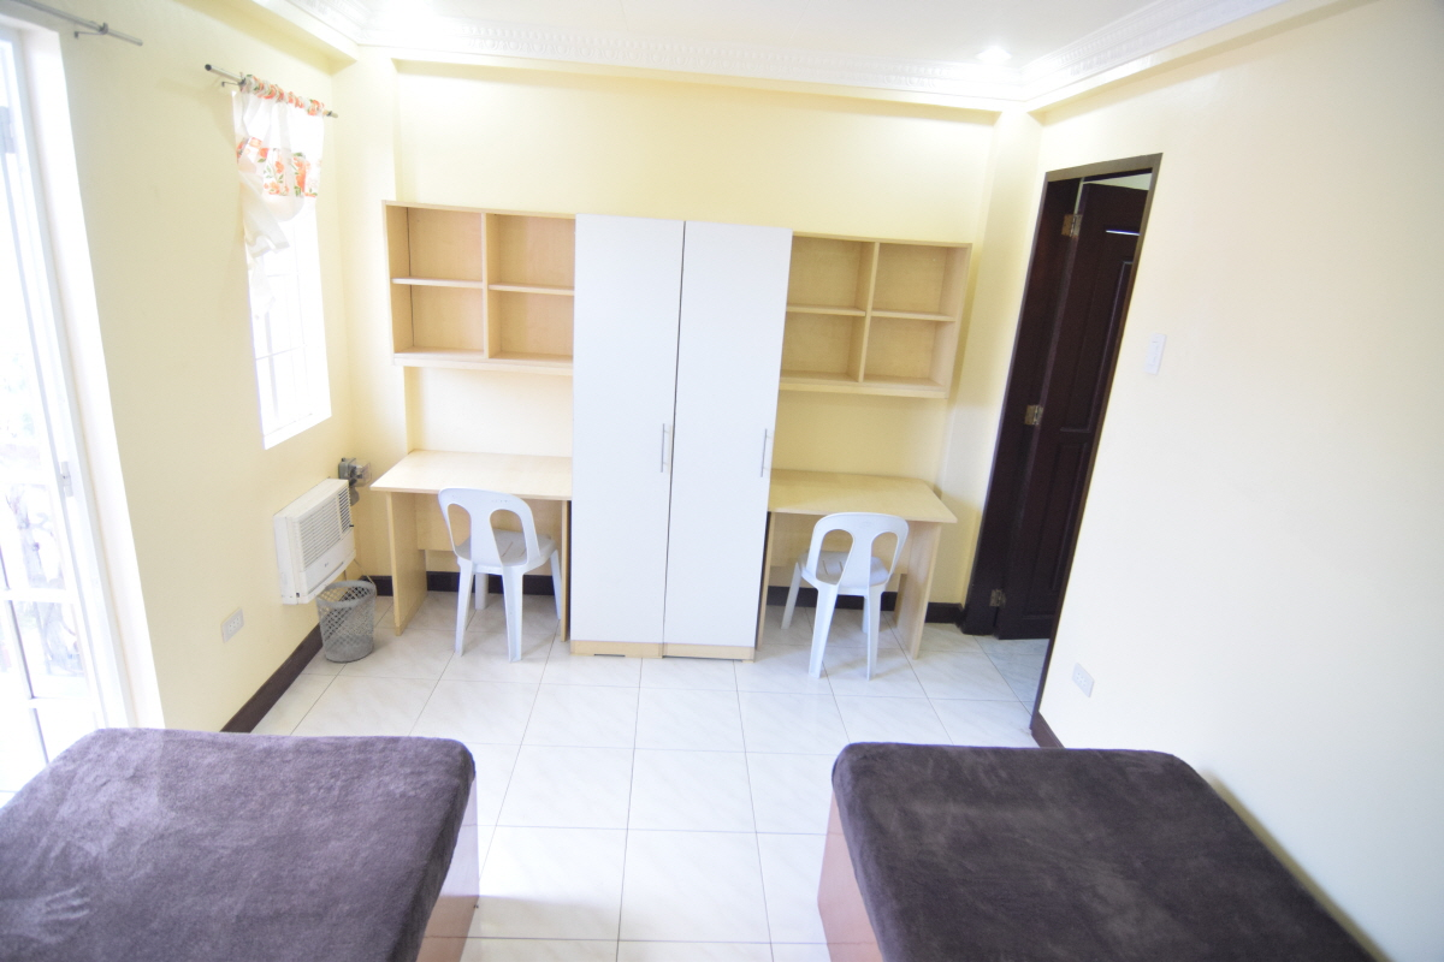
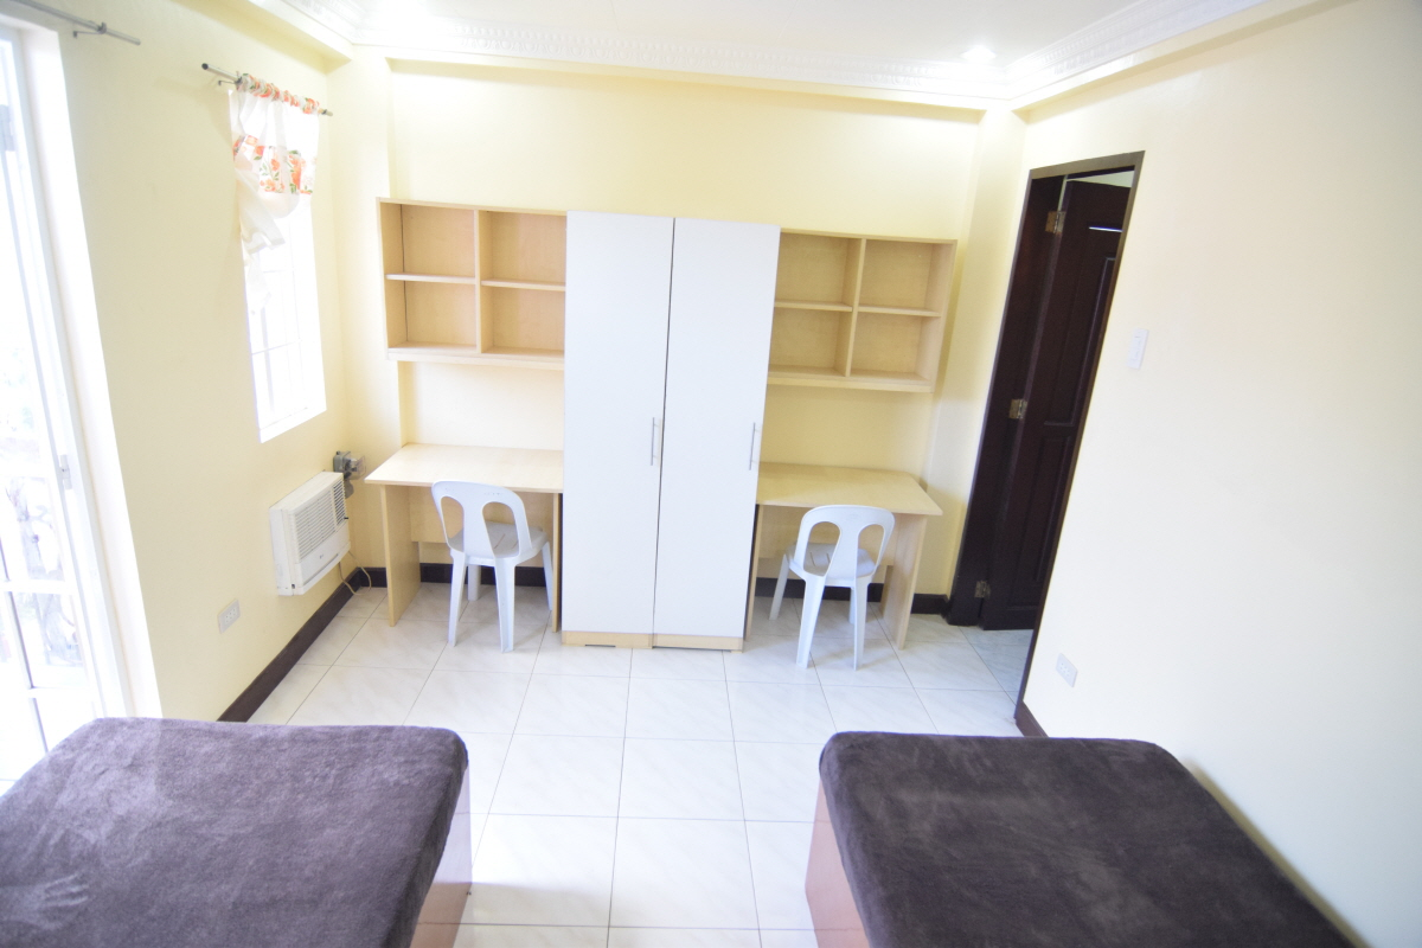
- wastebasket (347, 620)
